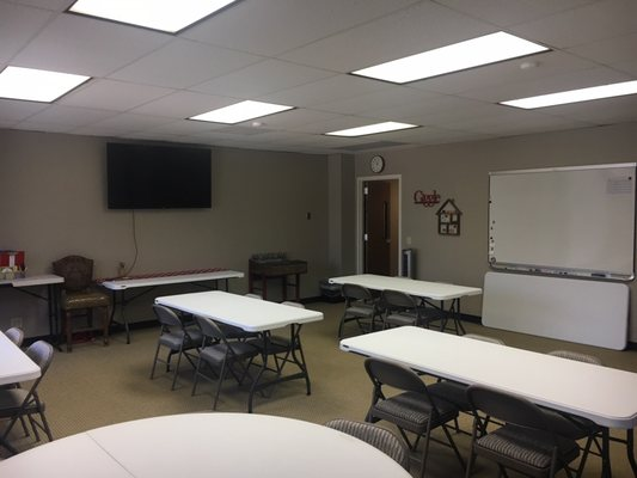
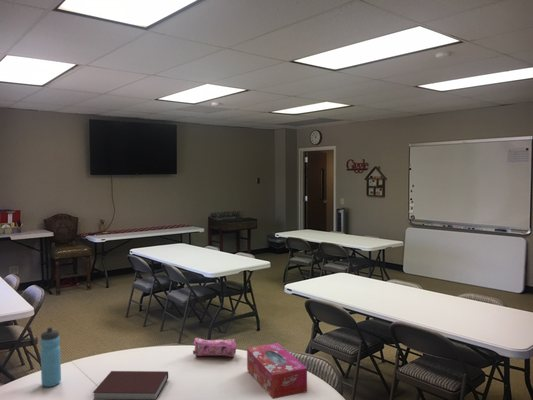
+ tissue box (275, 368)
+ pencil case (215, 347)
+ water bottle (50, 355)
+ notebook (132, 384)
